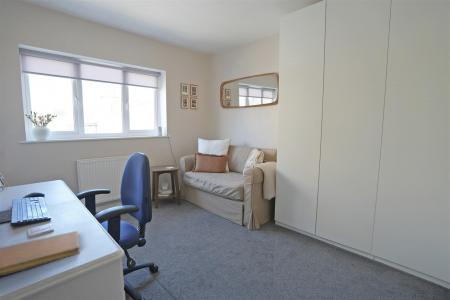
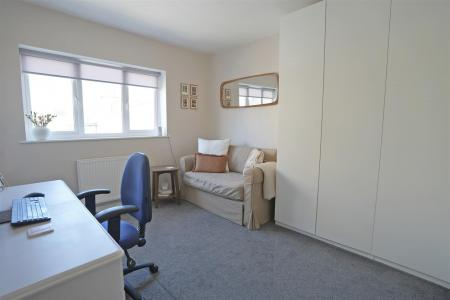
- notebook (38, 250)
